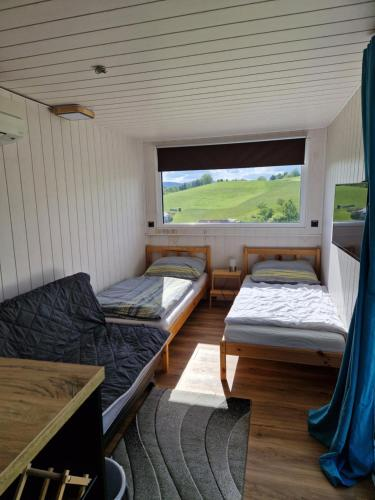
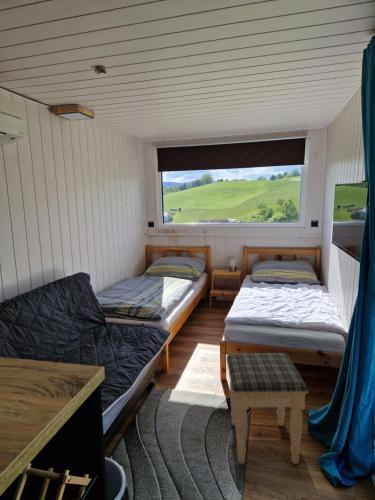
+ footstool (262, 404)
